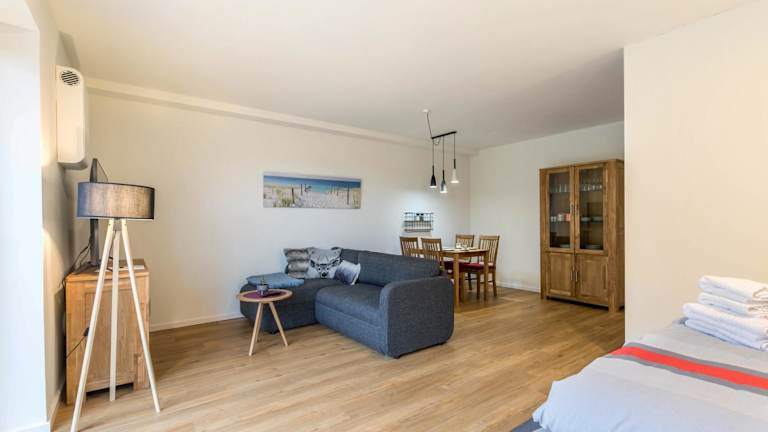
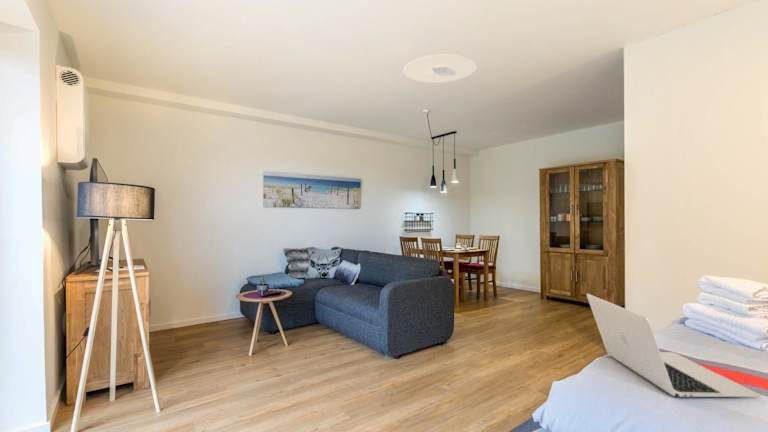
+ laptop (655, 339)
+ ceiling light (439, 66)
